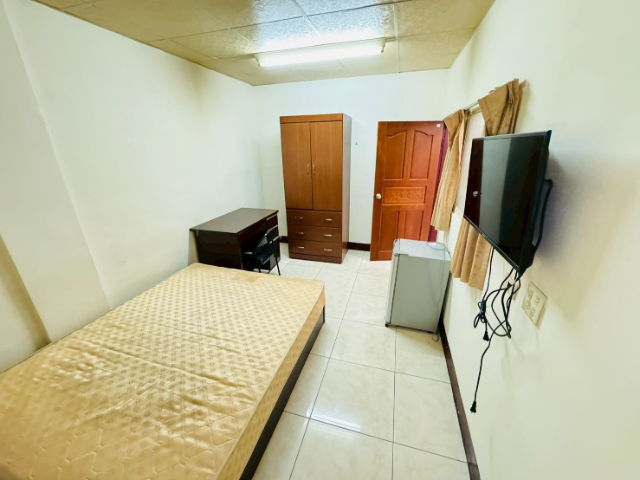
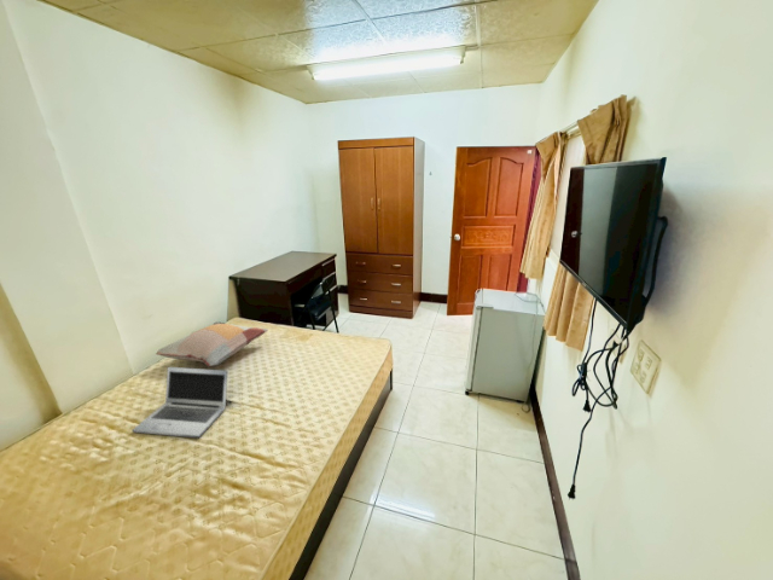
+ decorative pillow (214, 341)
+ laptop (182, 400)
